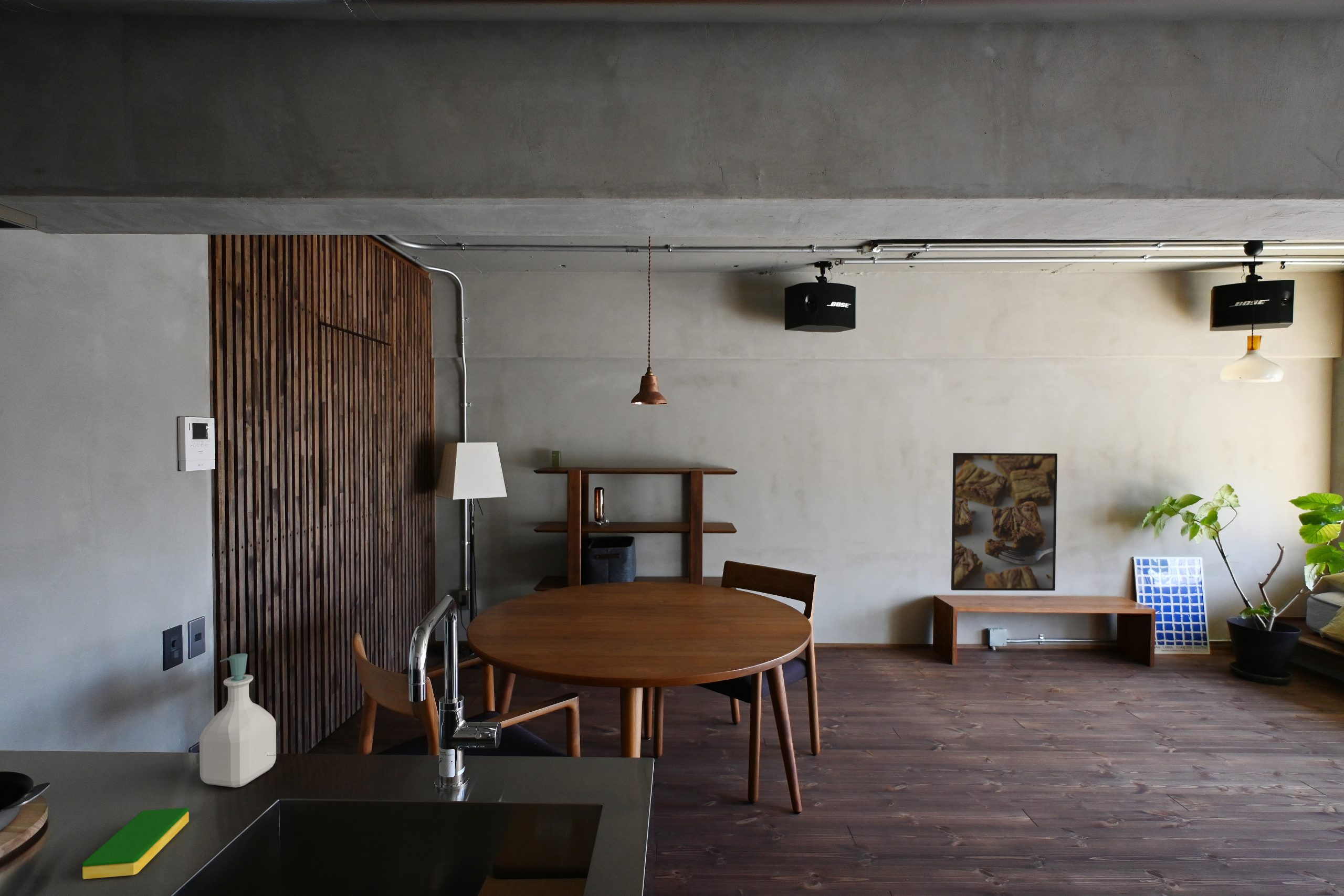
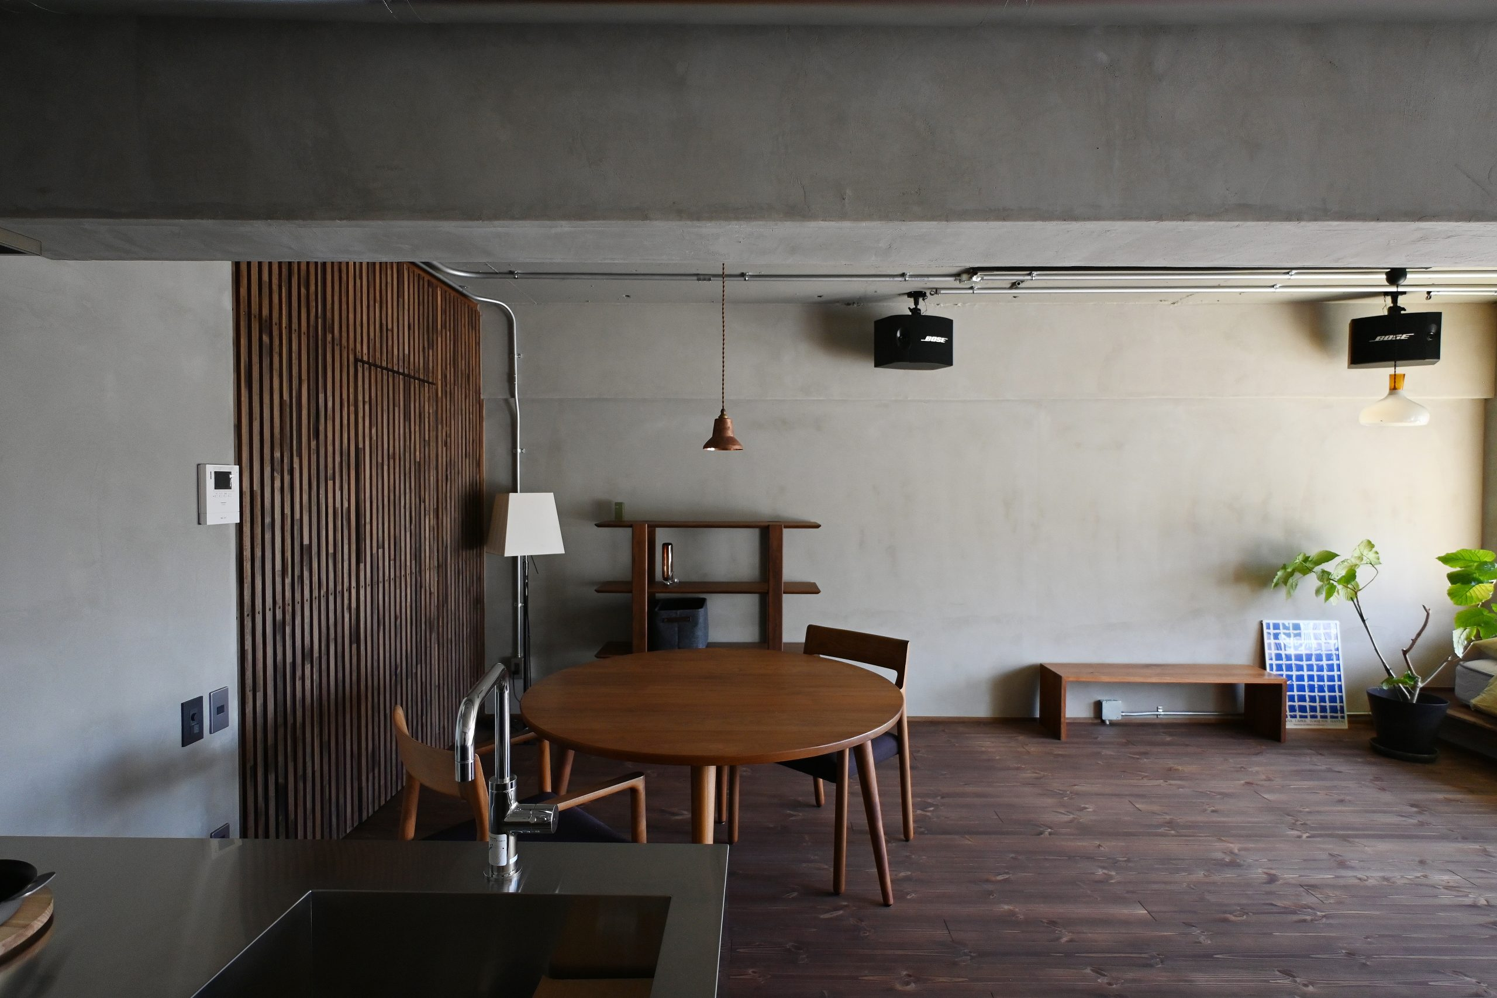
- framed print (1004, 522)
- soap bottle (238, 715)
- dish sponge (139, 840)
